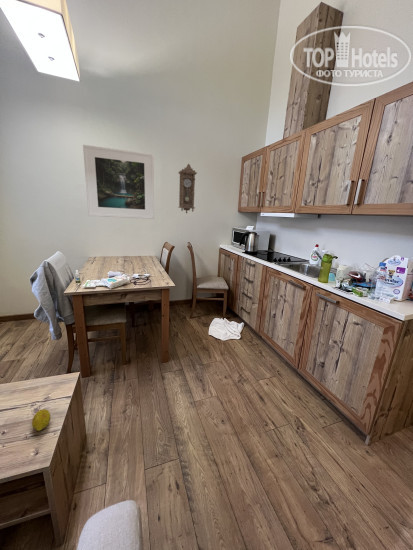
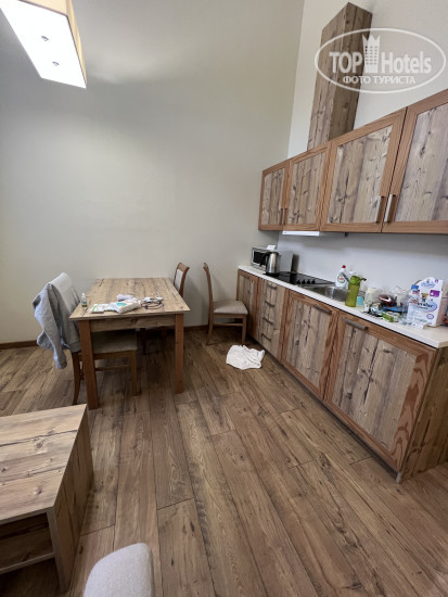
- pendulum clock (187, 189)
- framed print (121, 184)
- fruit (41, 420)
